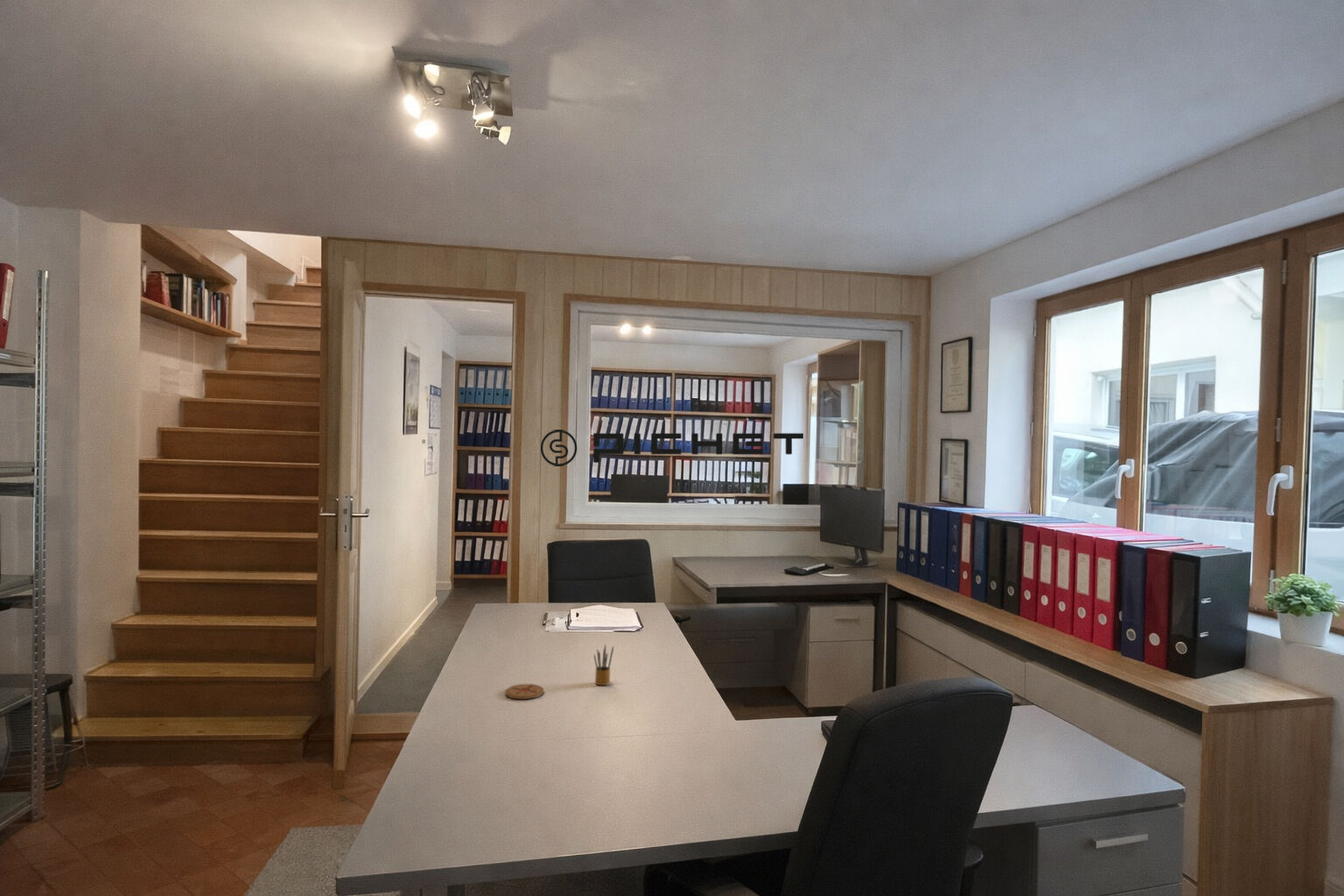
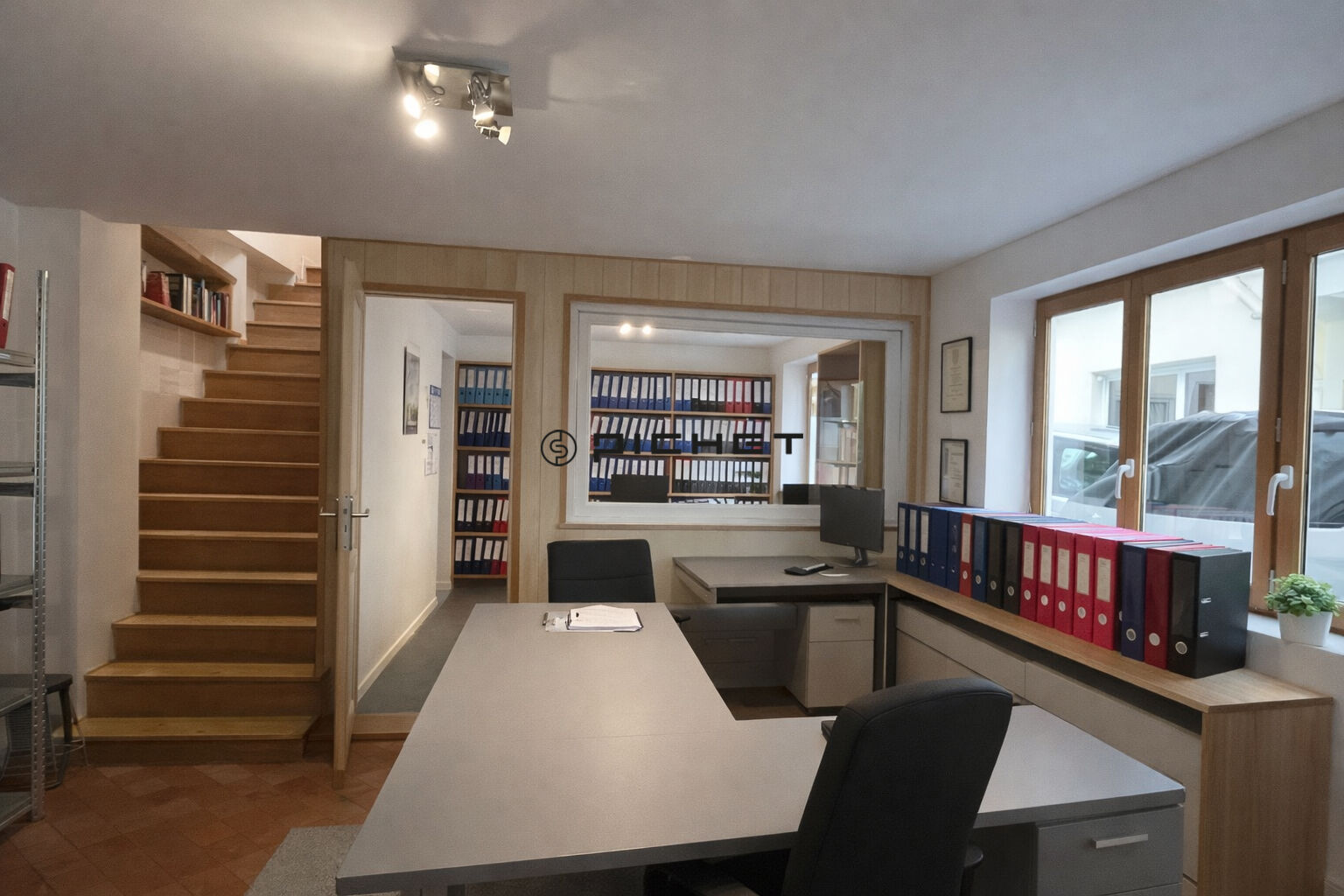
- coaster (524, 691)
- pencil box (604, 665)
